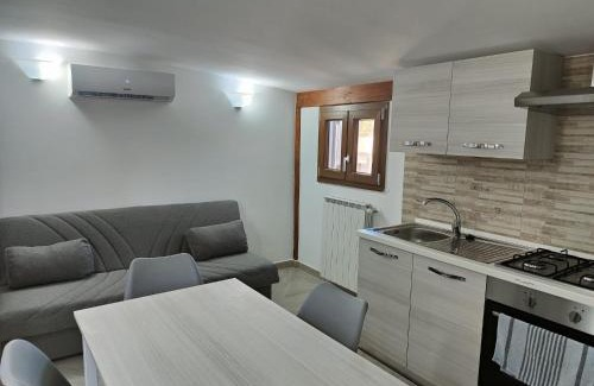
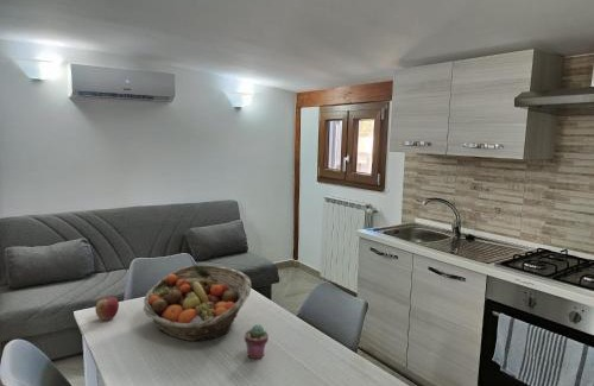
+ apple (107, 308)
+ potted succulent (255, 340)
+ fruit basket (197, 300)
